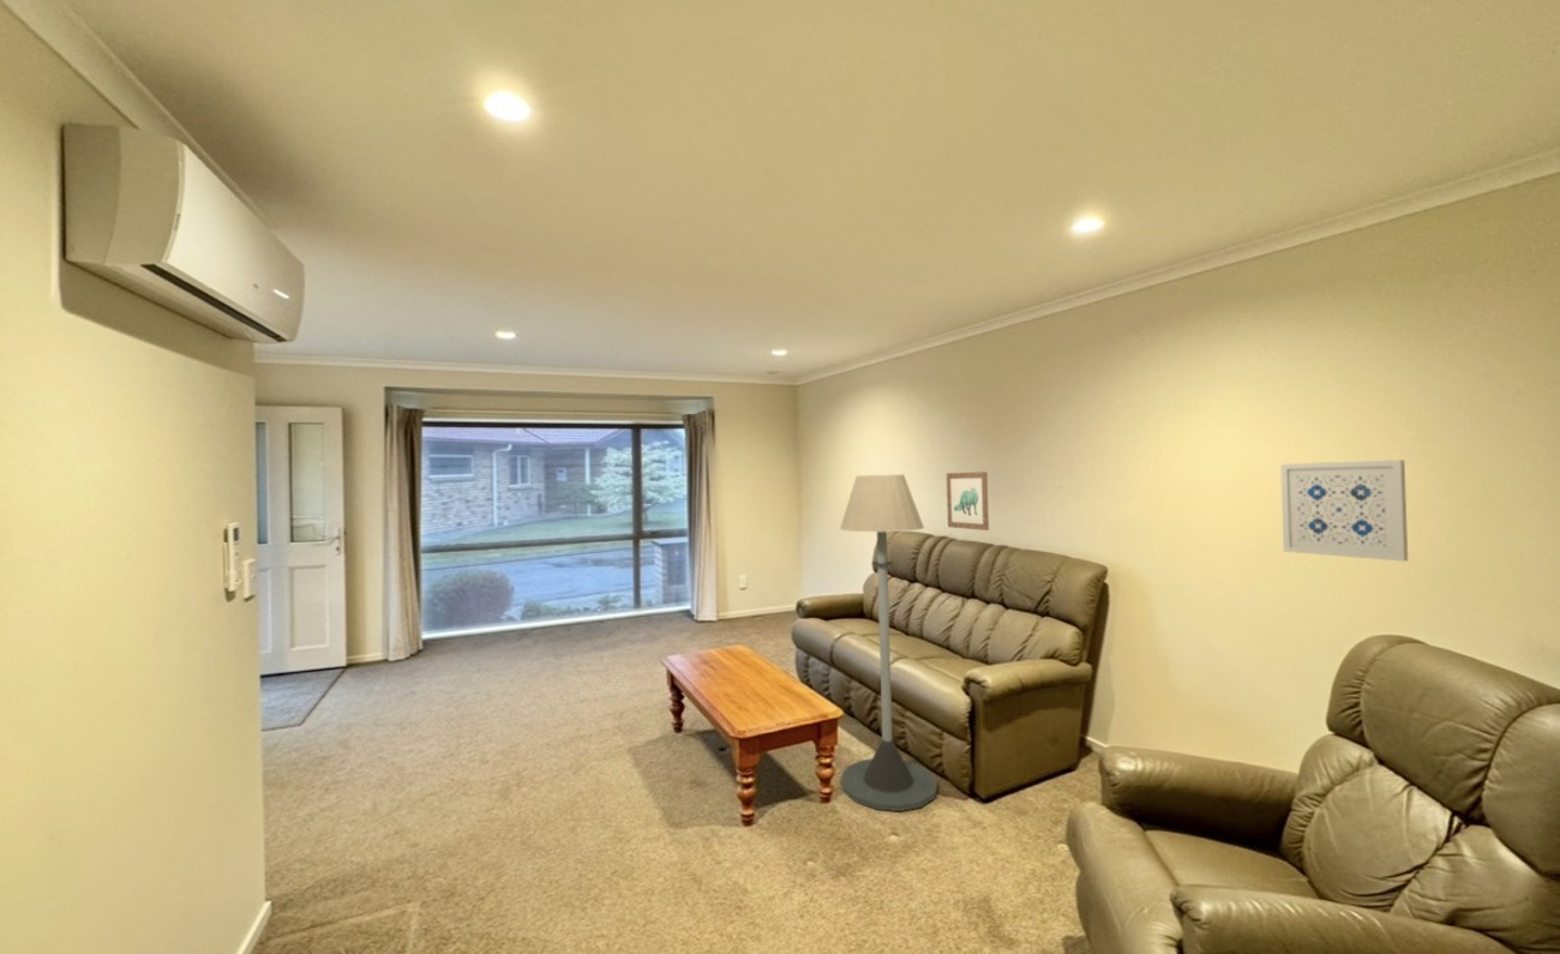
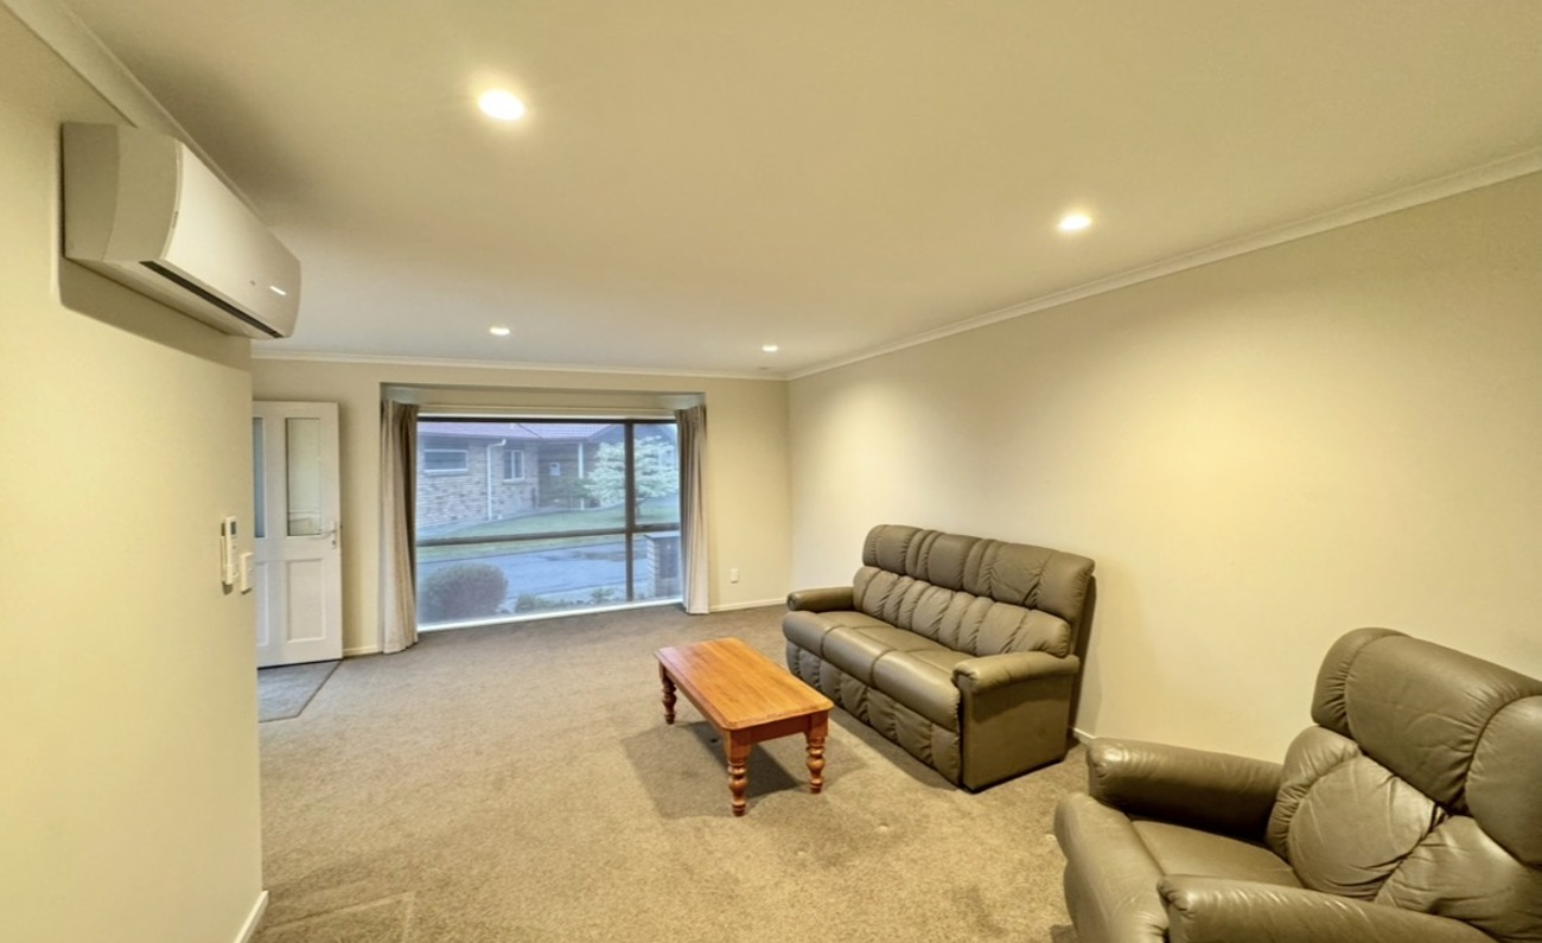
- wall art (1339, 509)
- floor lamp (883, 629)
- wall art (966, 500)
